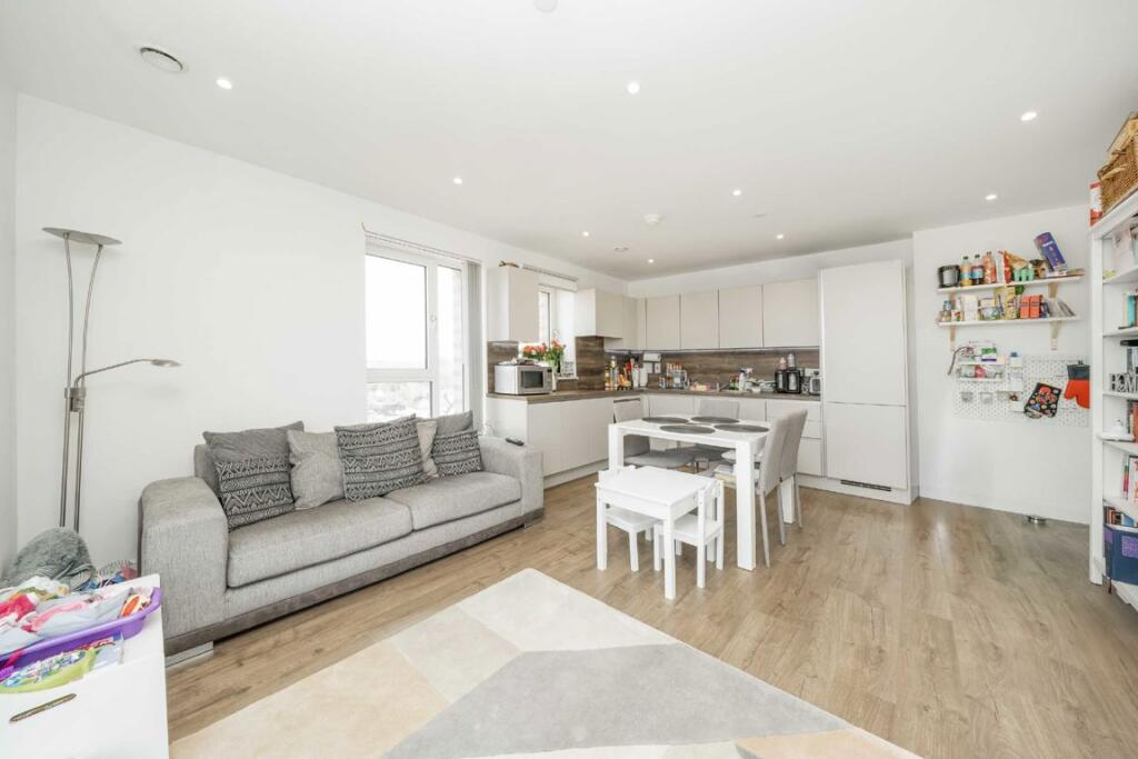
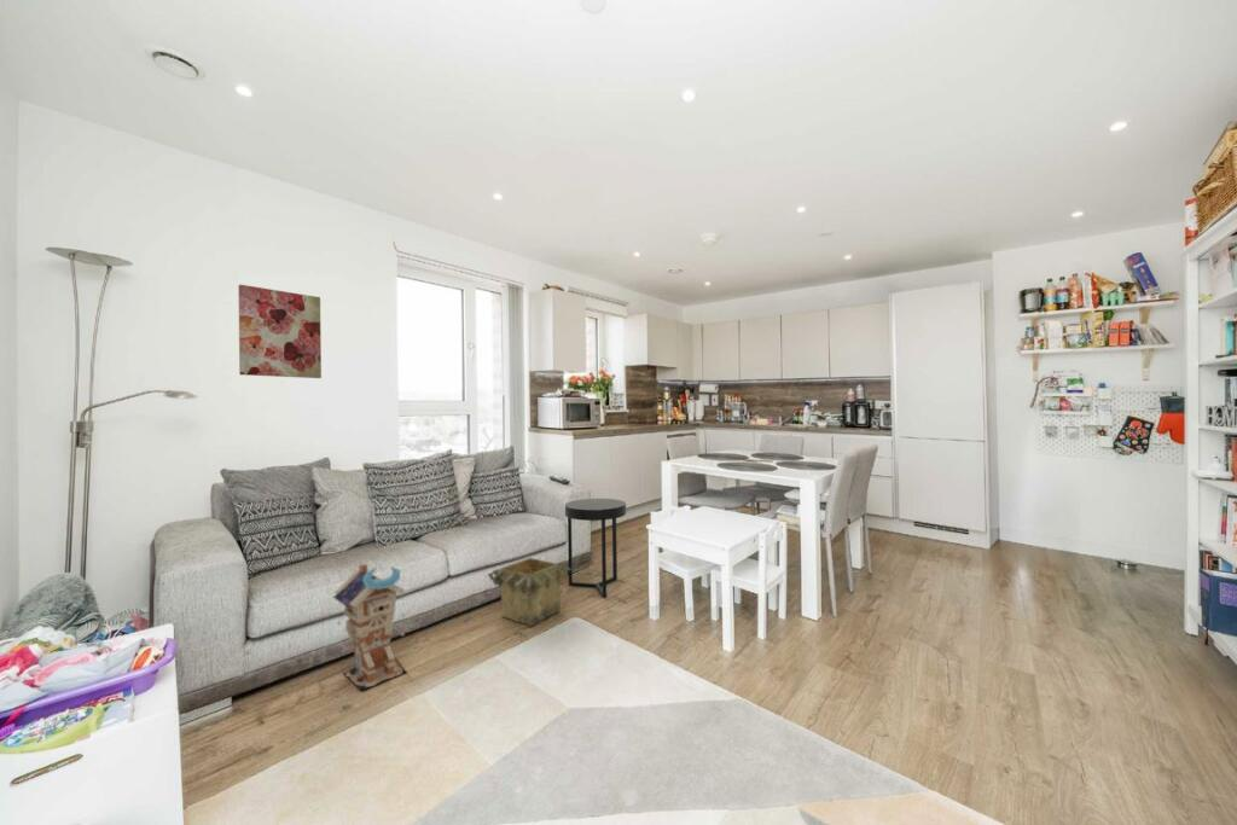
+ wall art (281, 333)
+ toy house (371, 616)
+ planter (530, 589)
+ side table (602, 545)
